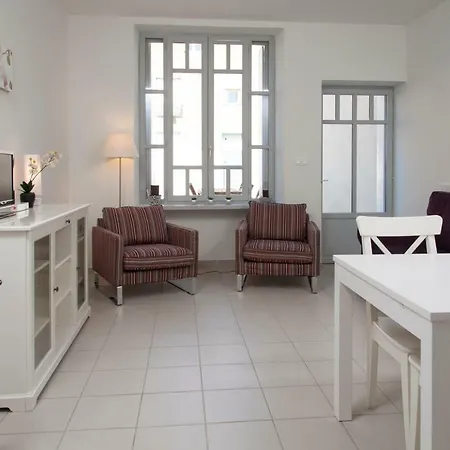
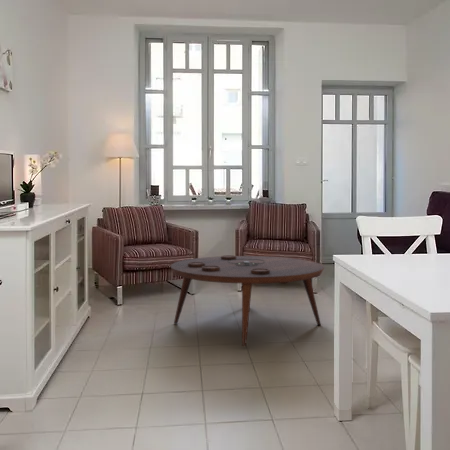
+ coffee table (246, 292)
